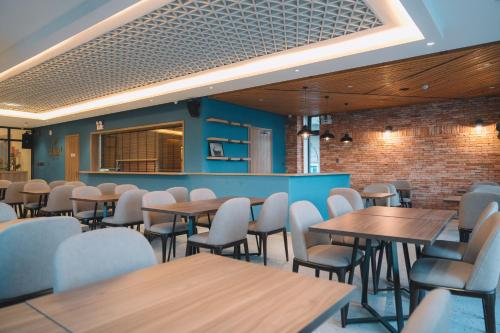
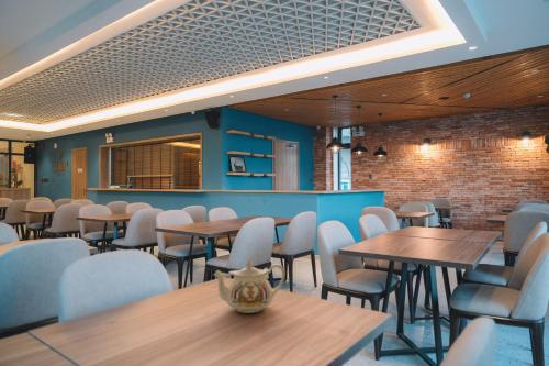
+ teapot (249, 284)
